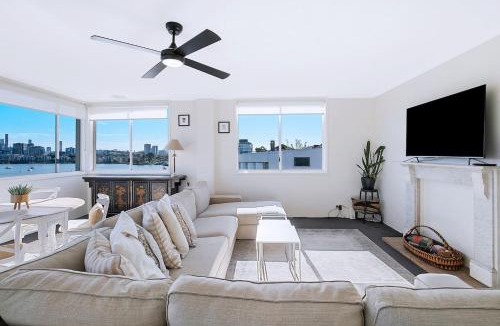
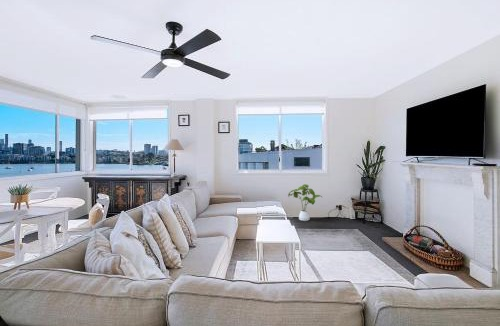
+ house plant (307, 202)
